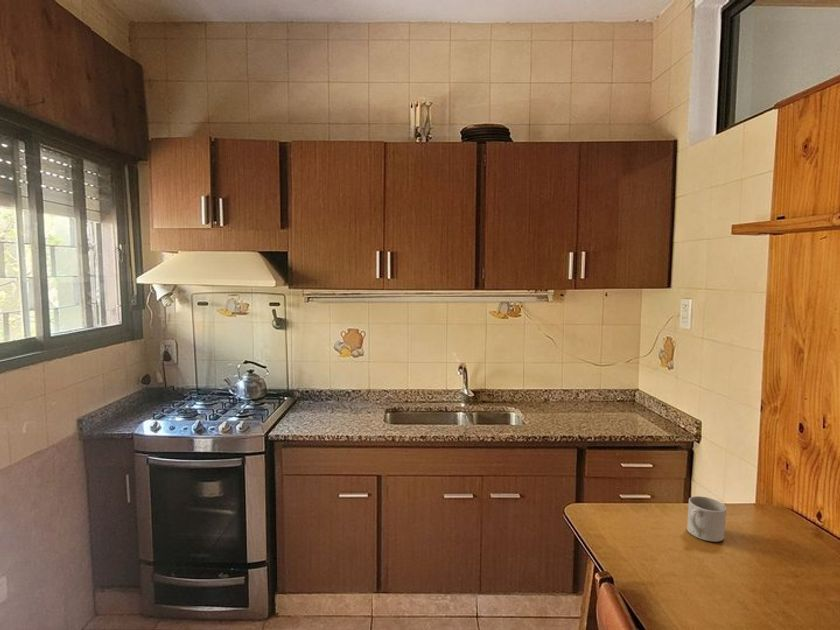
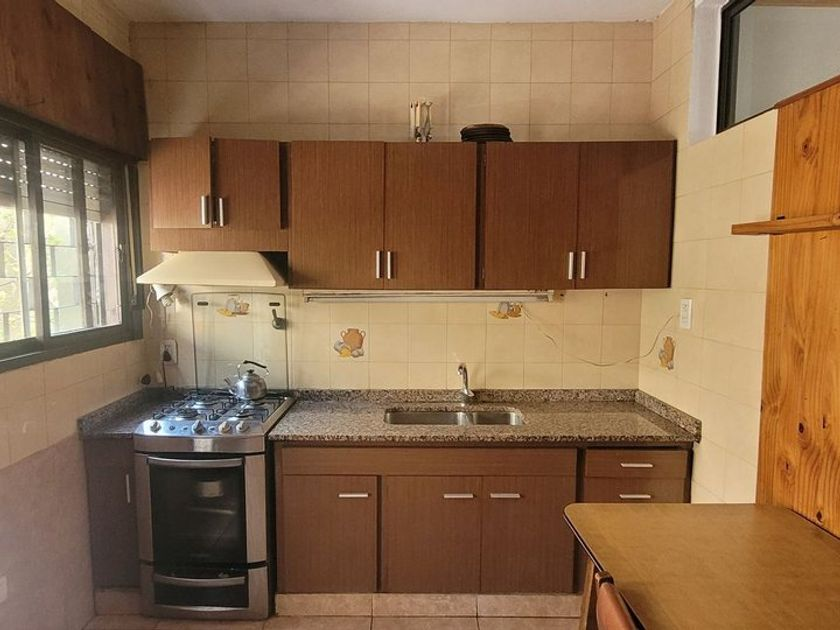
- mug (703, 519)
